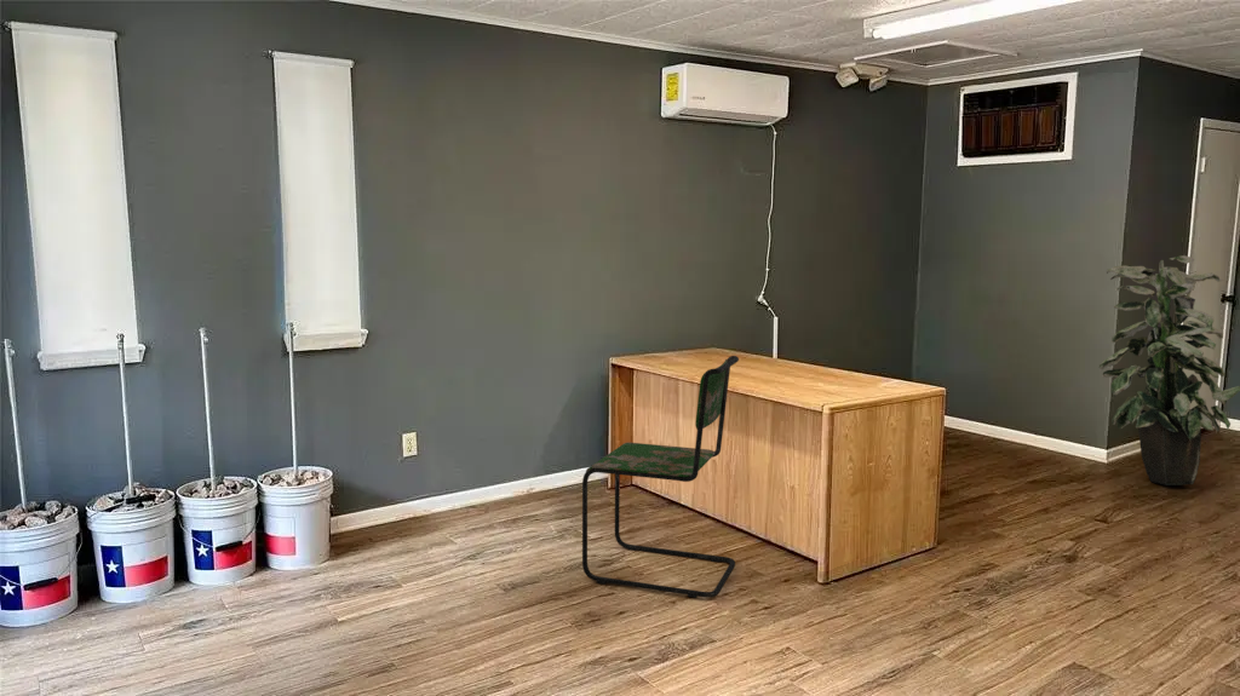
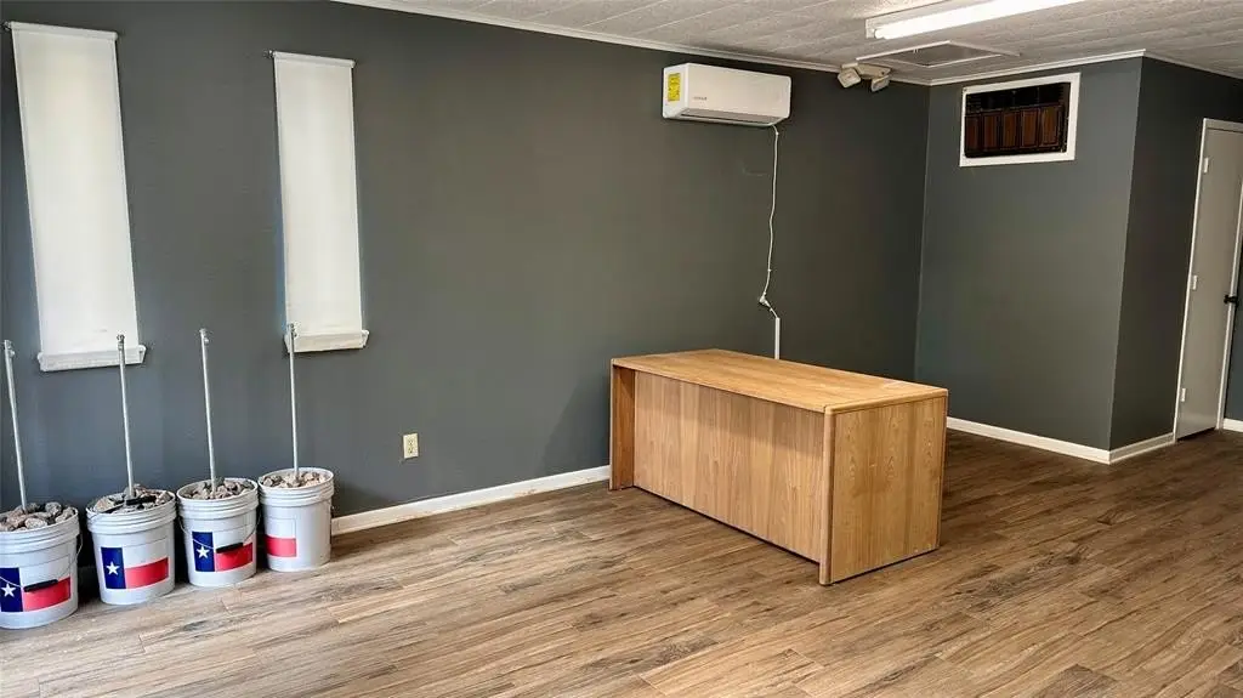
- indoor plant (1165, 370)
- chair (662, 466)
